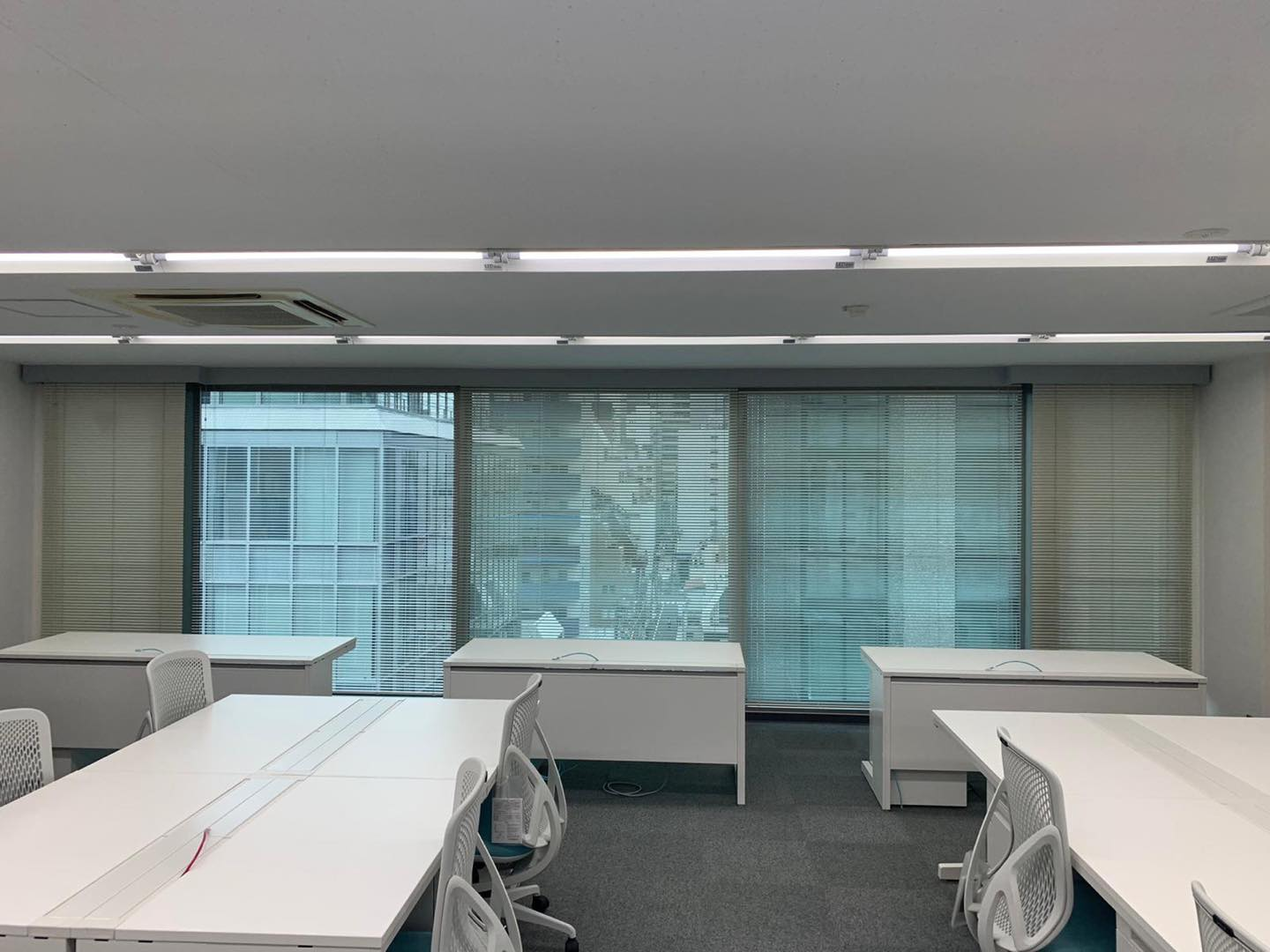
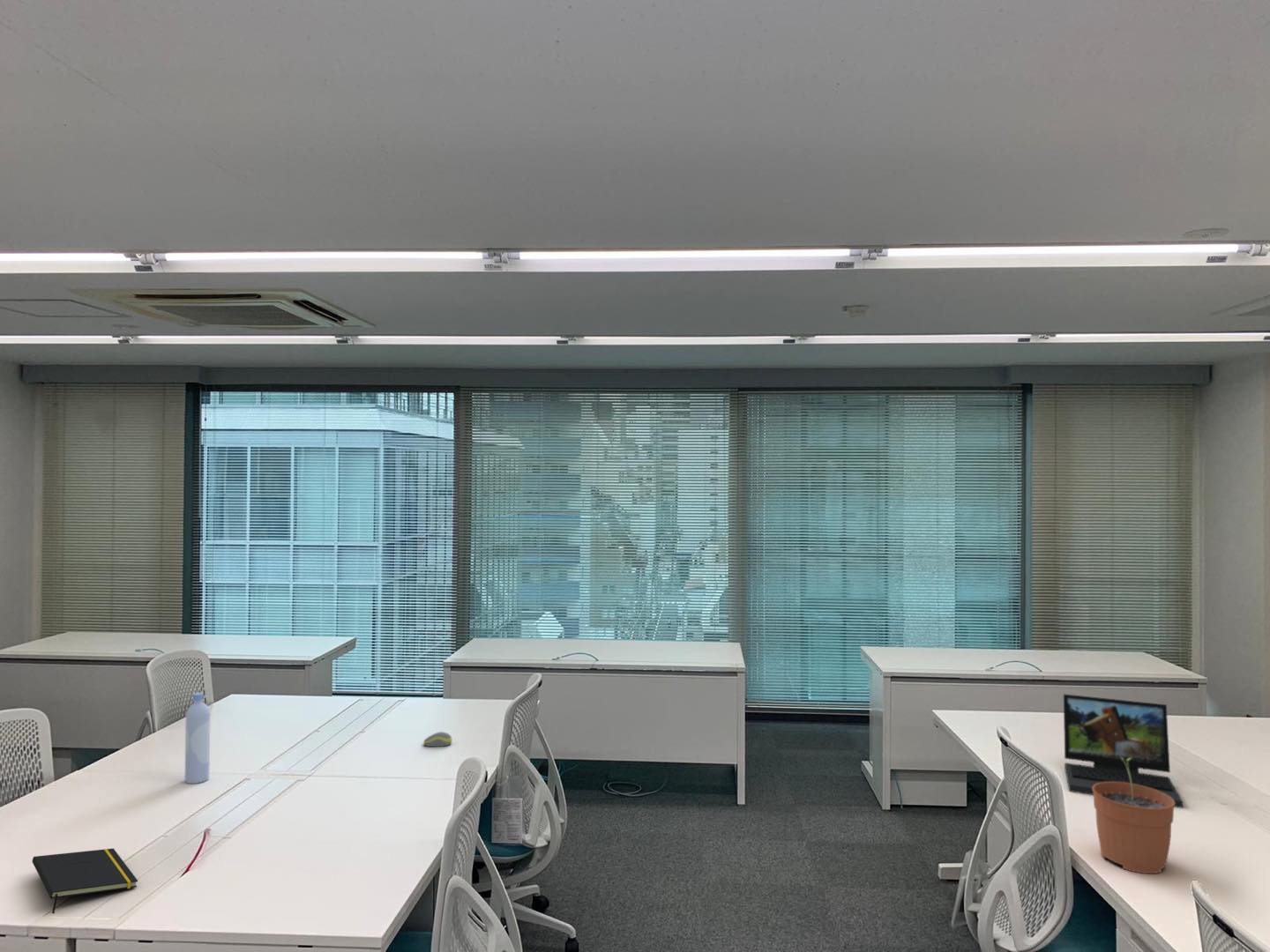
+ plant pot (1132, 810)
+ laptop (1118, 746)
+ computer mouse (437, 738)
+ notepad (84, 871)
+ bottle (198, 736)
